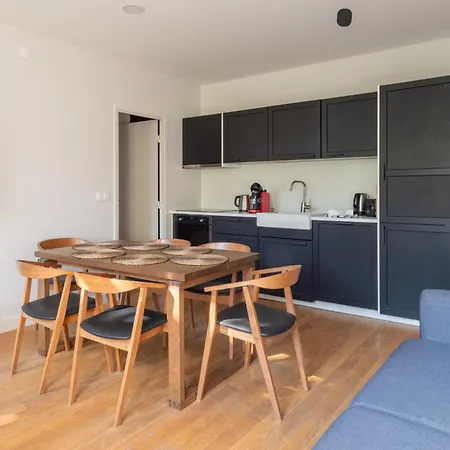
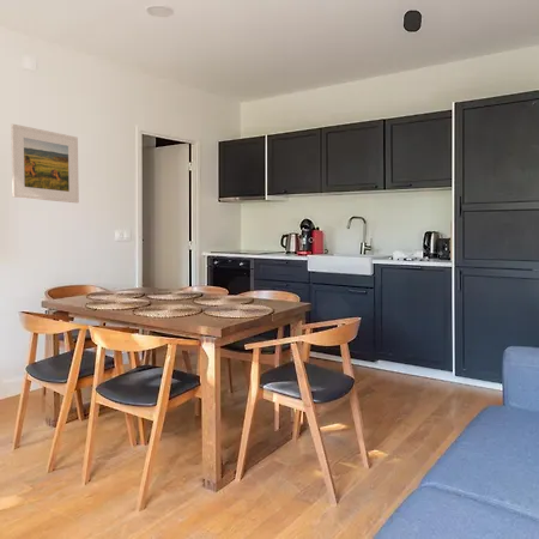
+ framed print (47, 165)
